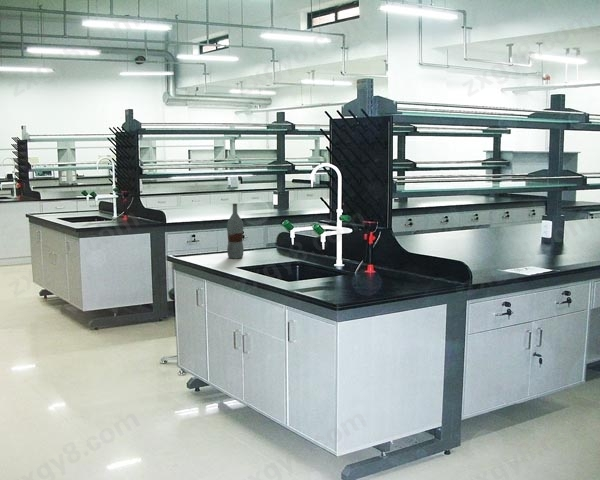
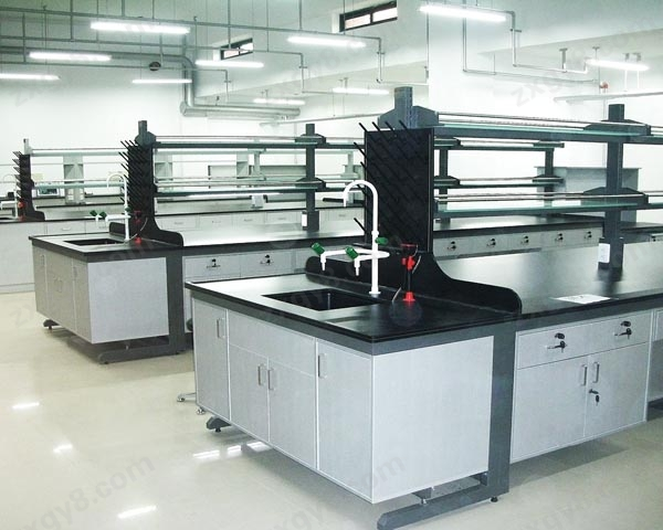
- bottle (235, 230)
